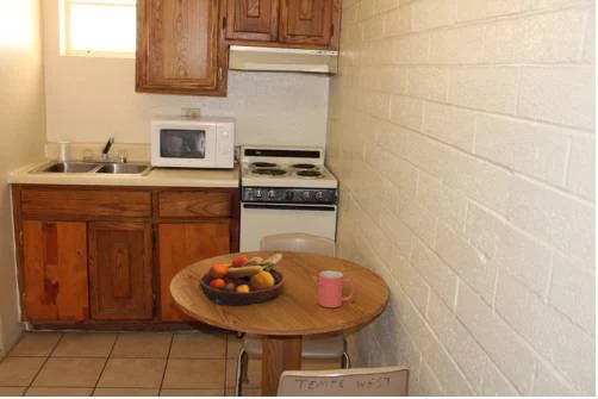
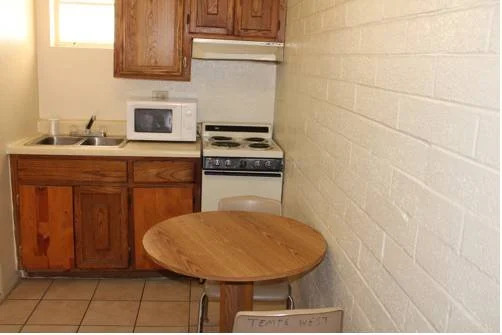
- fruit bowl (242, 274)
- mug (336, 289)
